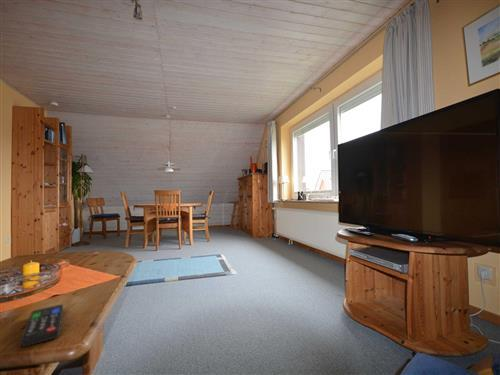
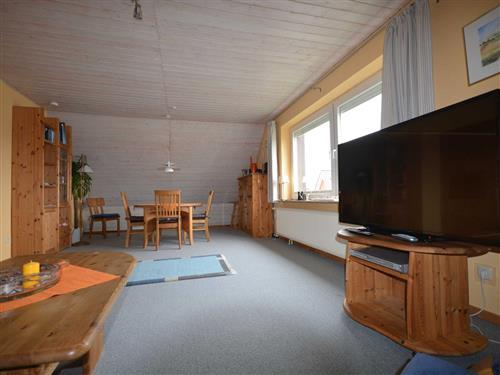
- remote control (44, 322)
